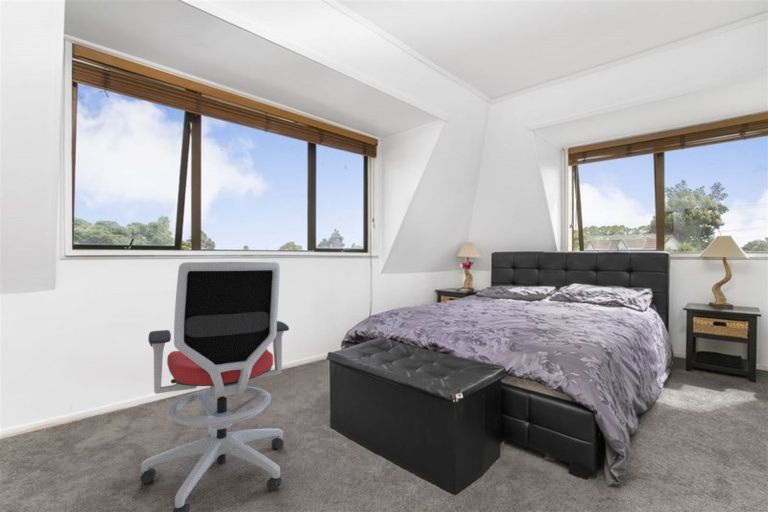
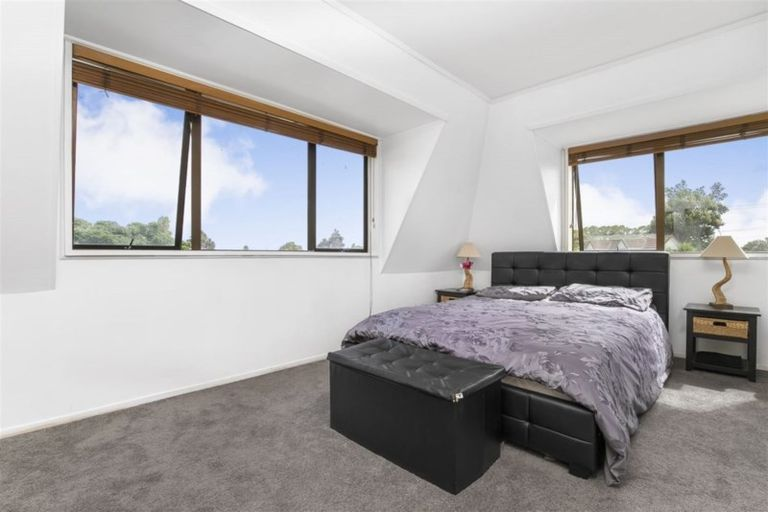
- office chair (221, 365)
